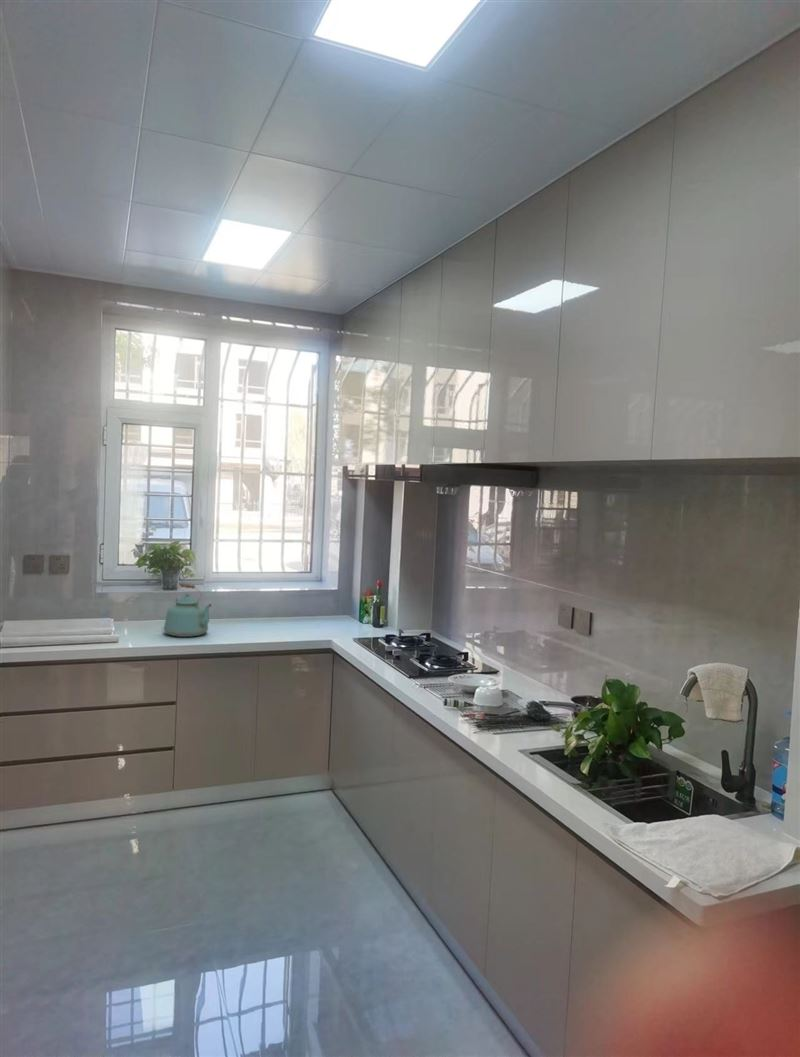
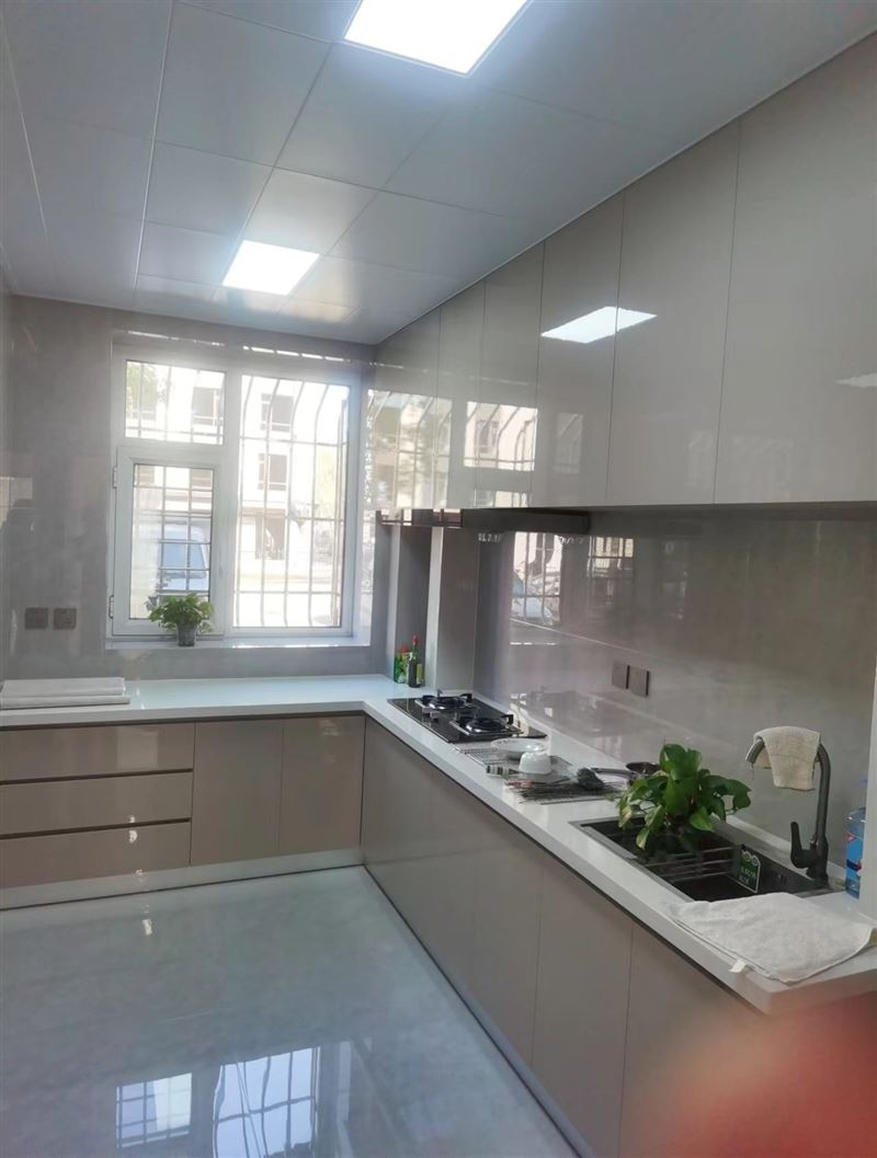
- kettle (190, 609)
